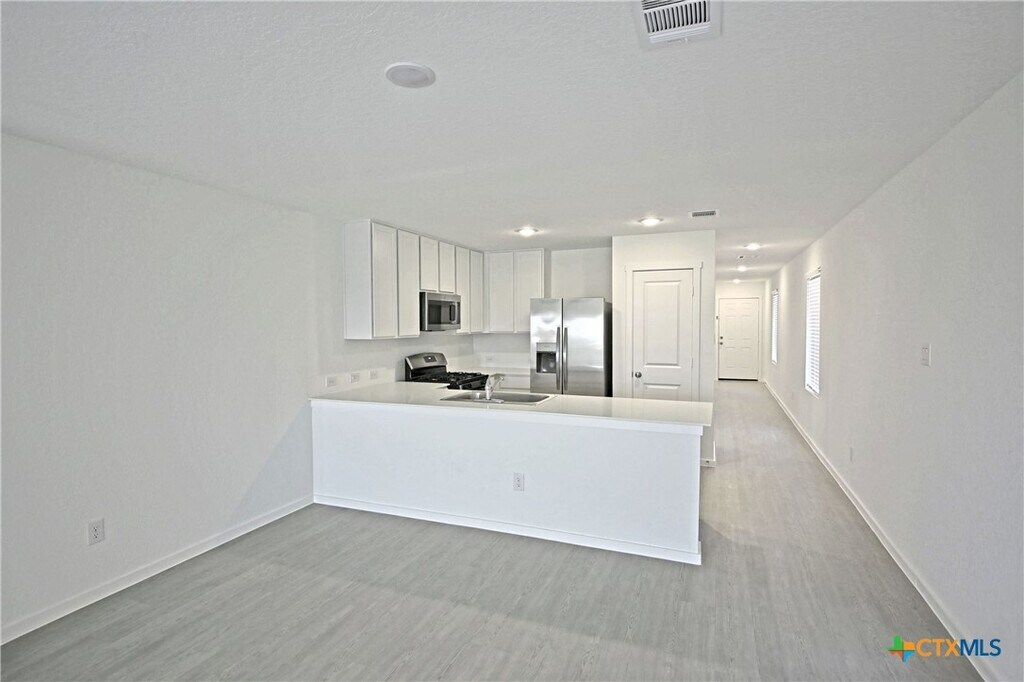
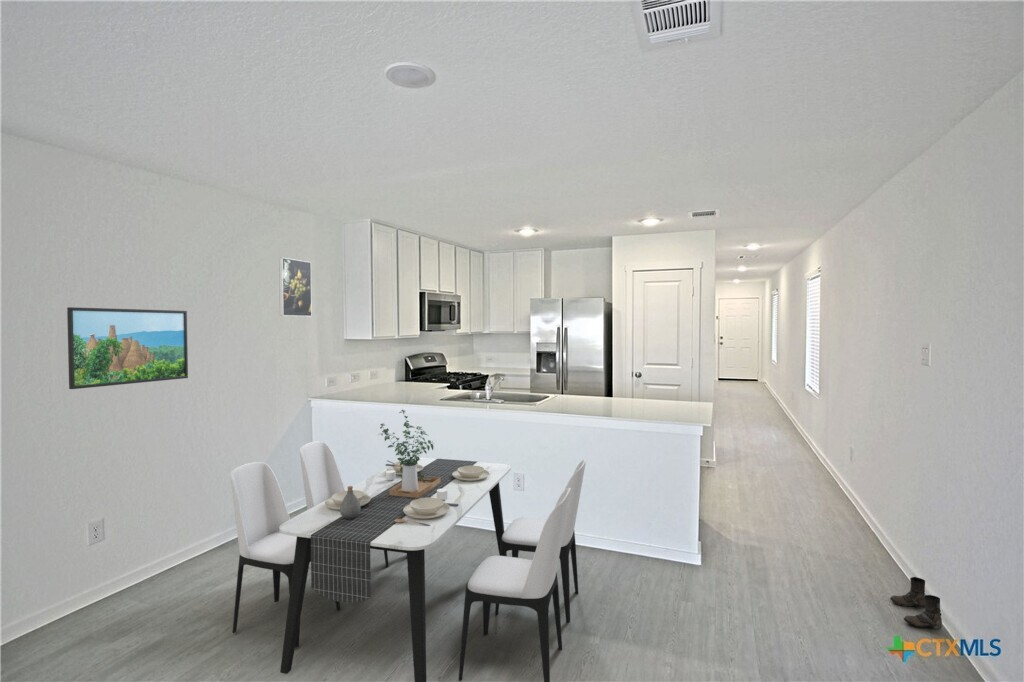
+ dining table (416, 510)
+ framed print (133, 346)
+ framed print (295, 288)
+ boots (915, 600)
